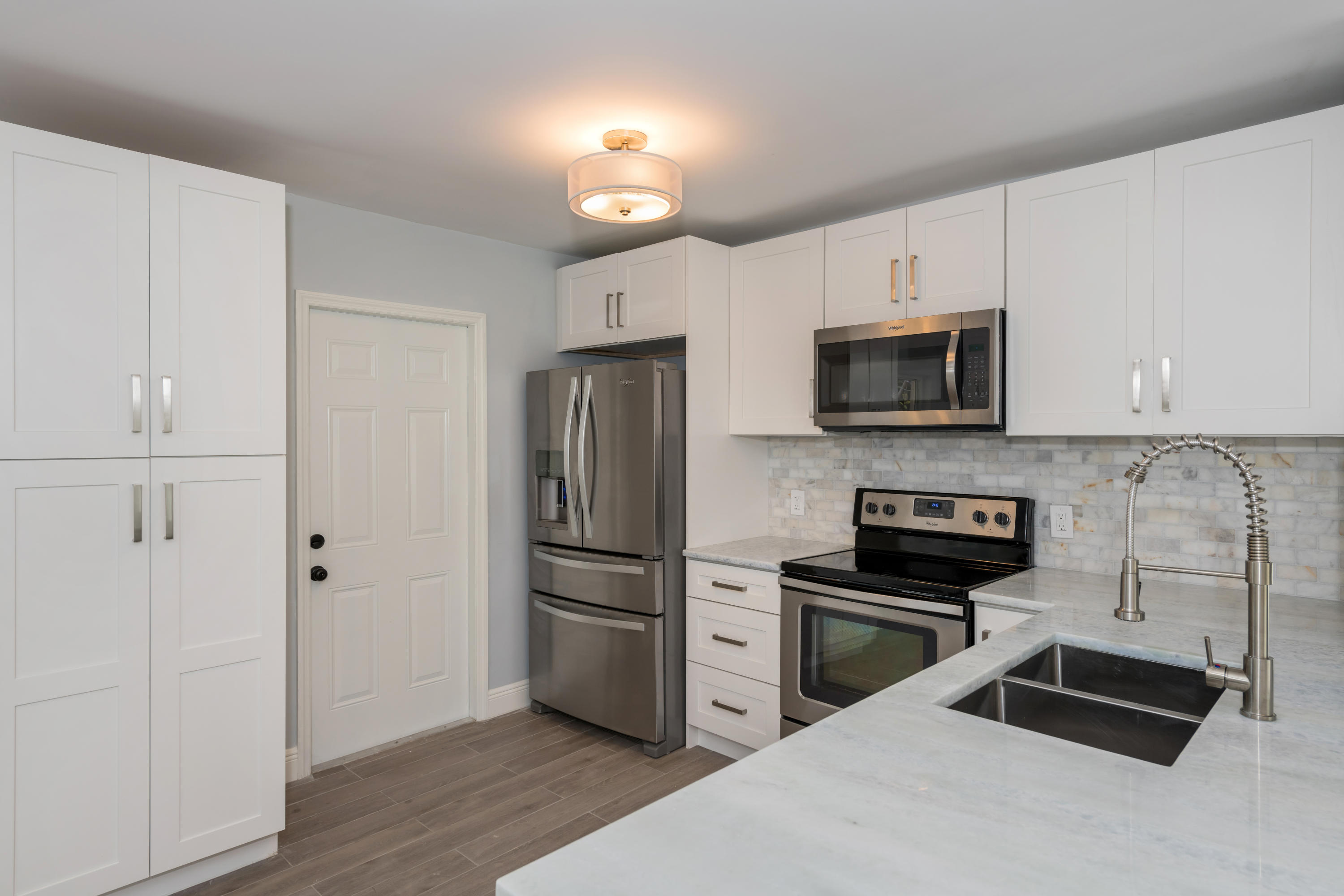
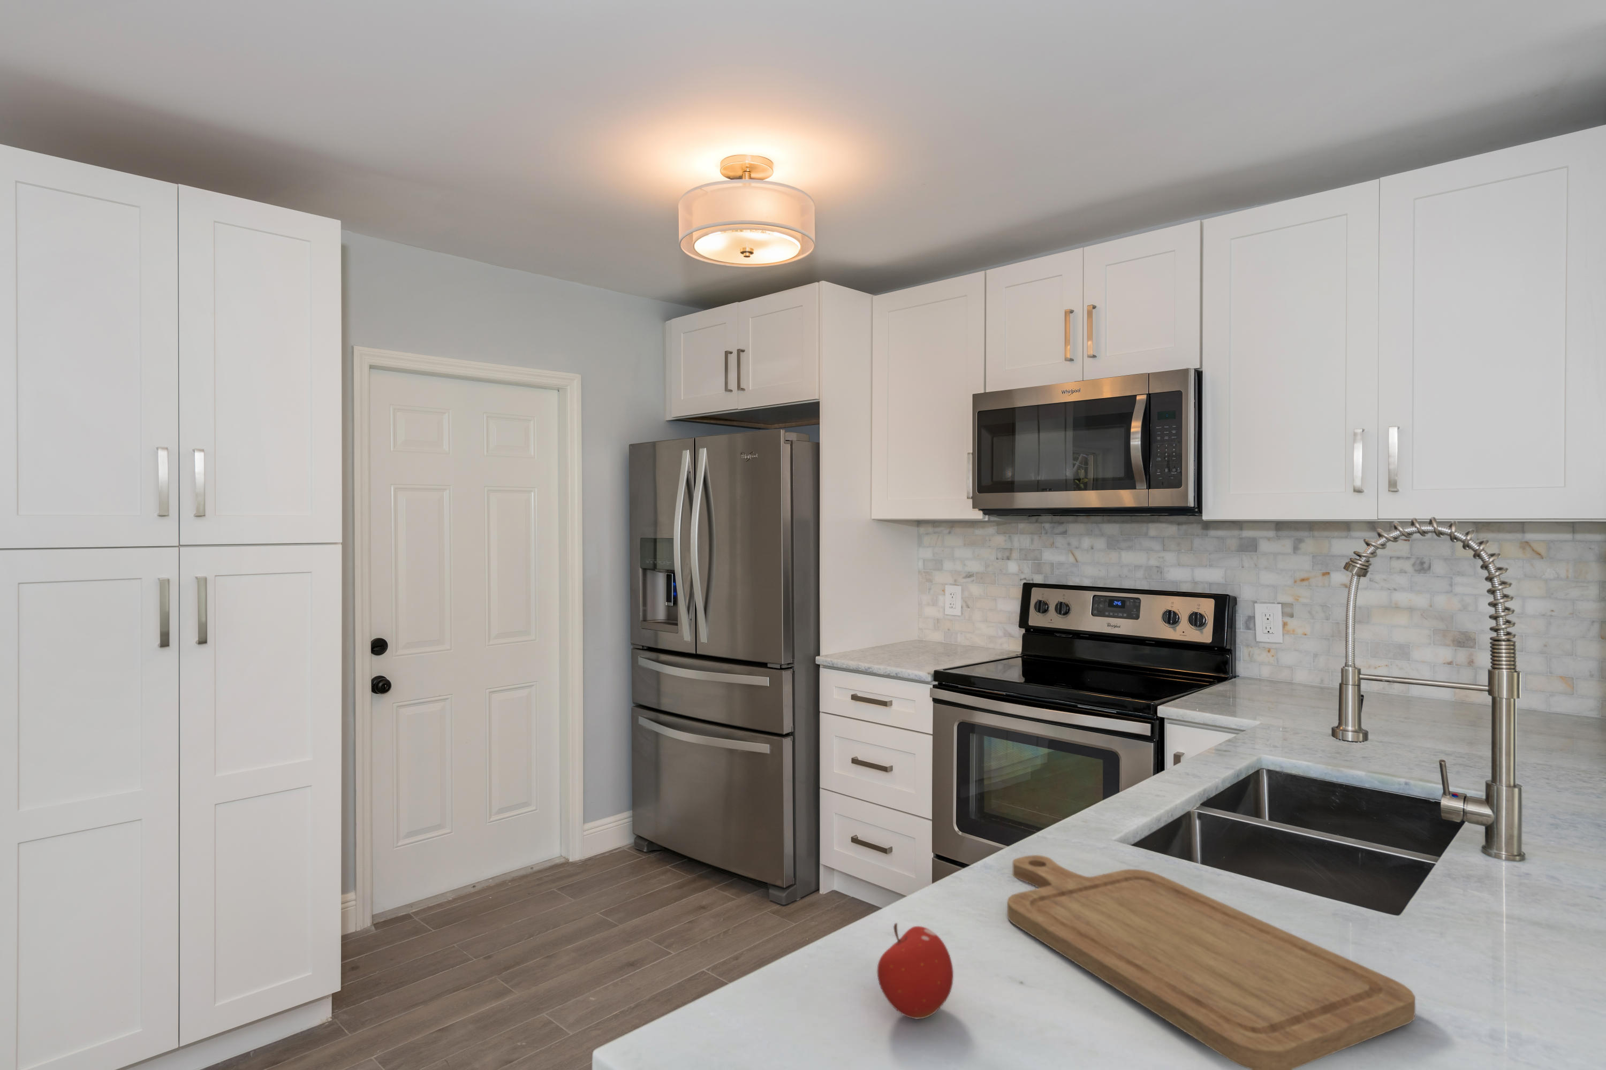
+ chopping board (1153, 931)
+ fruit (914, 970)
